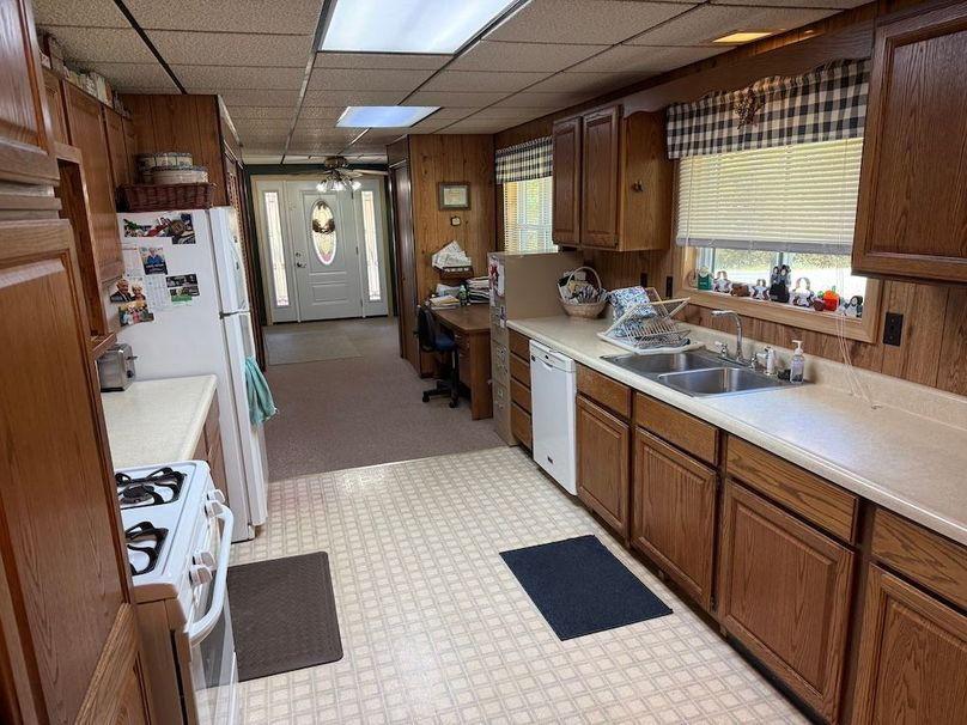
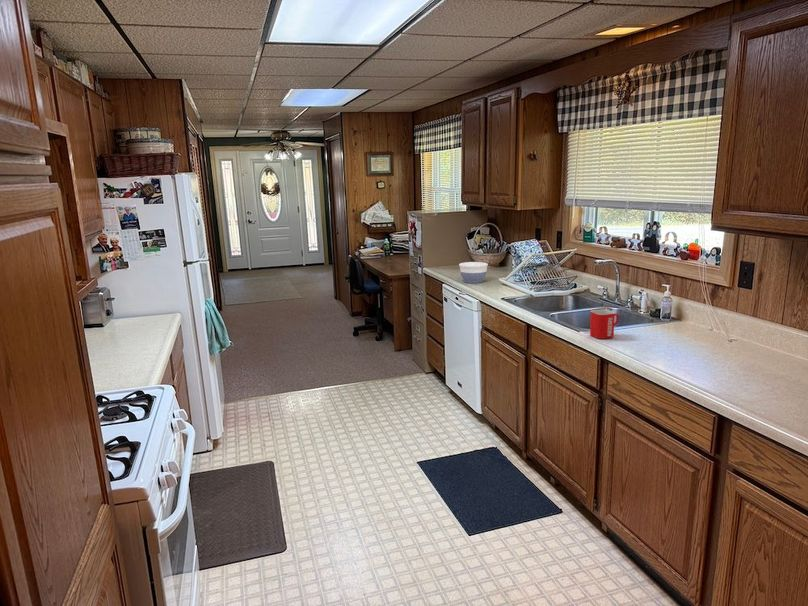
+ bowl (473, 272)
+ mug (606, 323)
